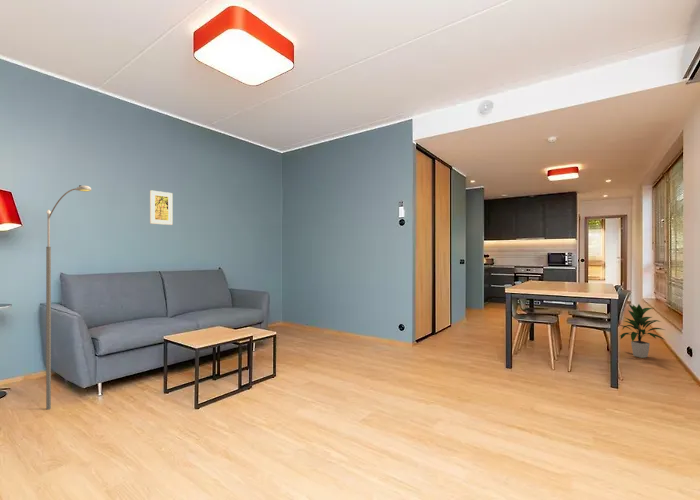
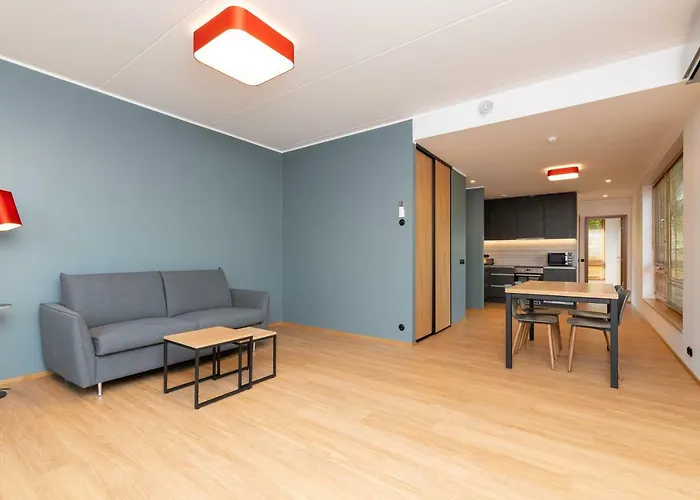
- indoor plant (639, 329)
- street lamp (50, 301)
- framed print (161, 208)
